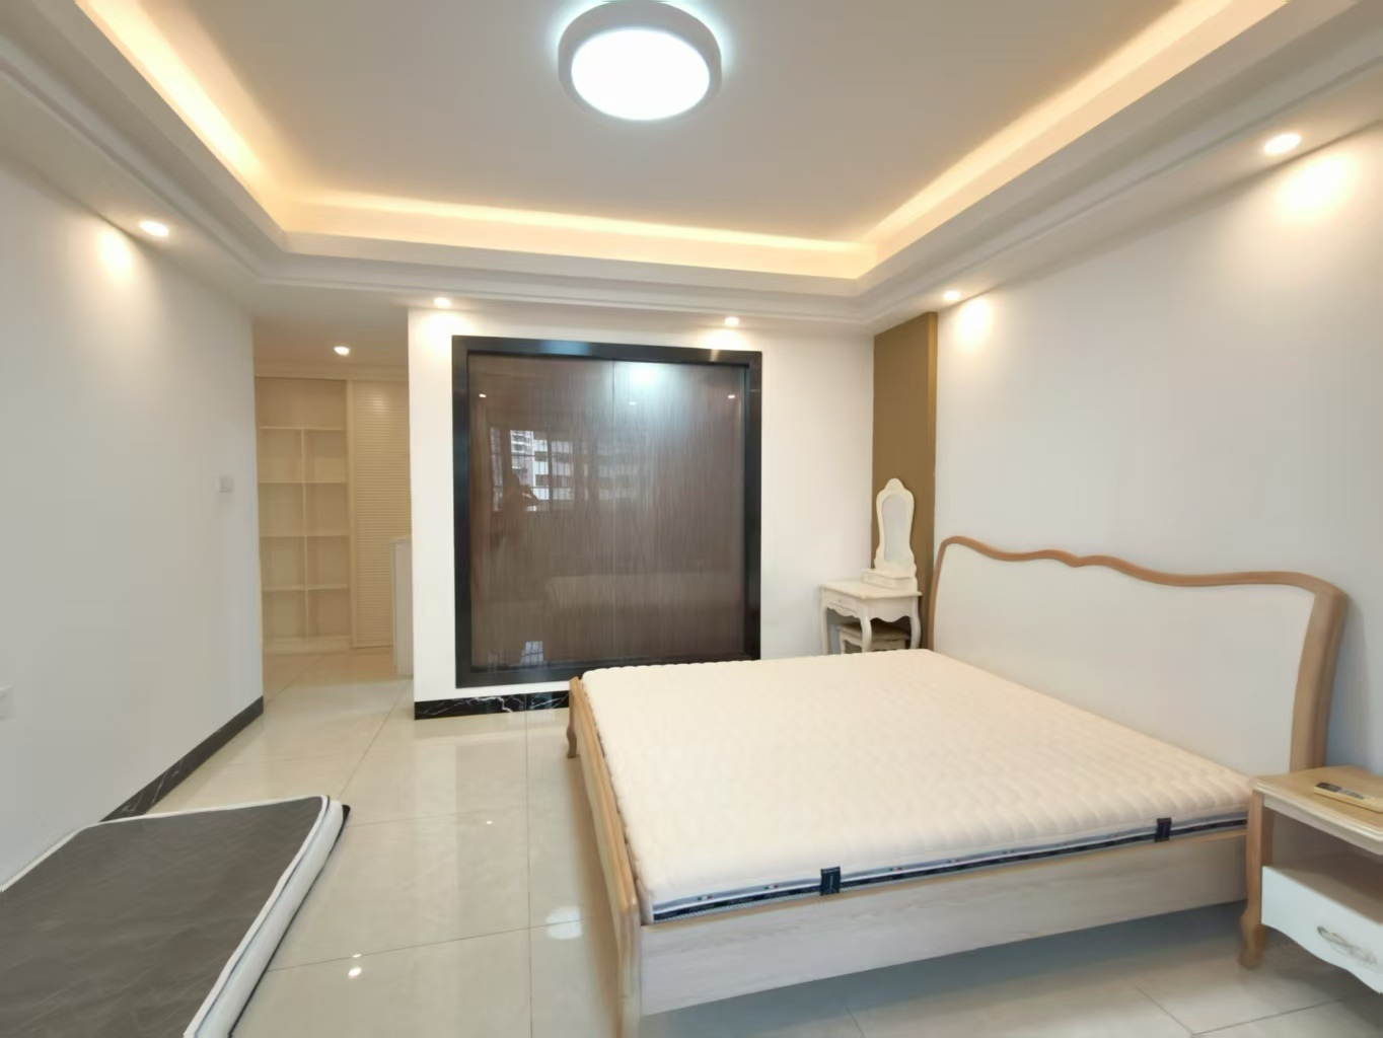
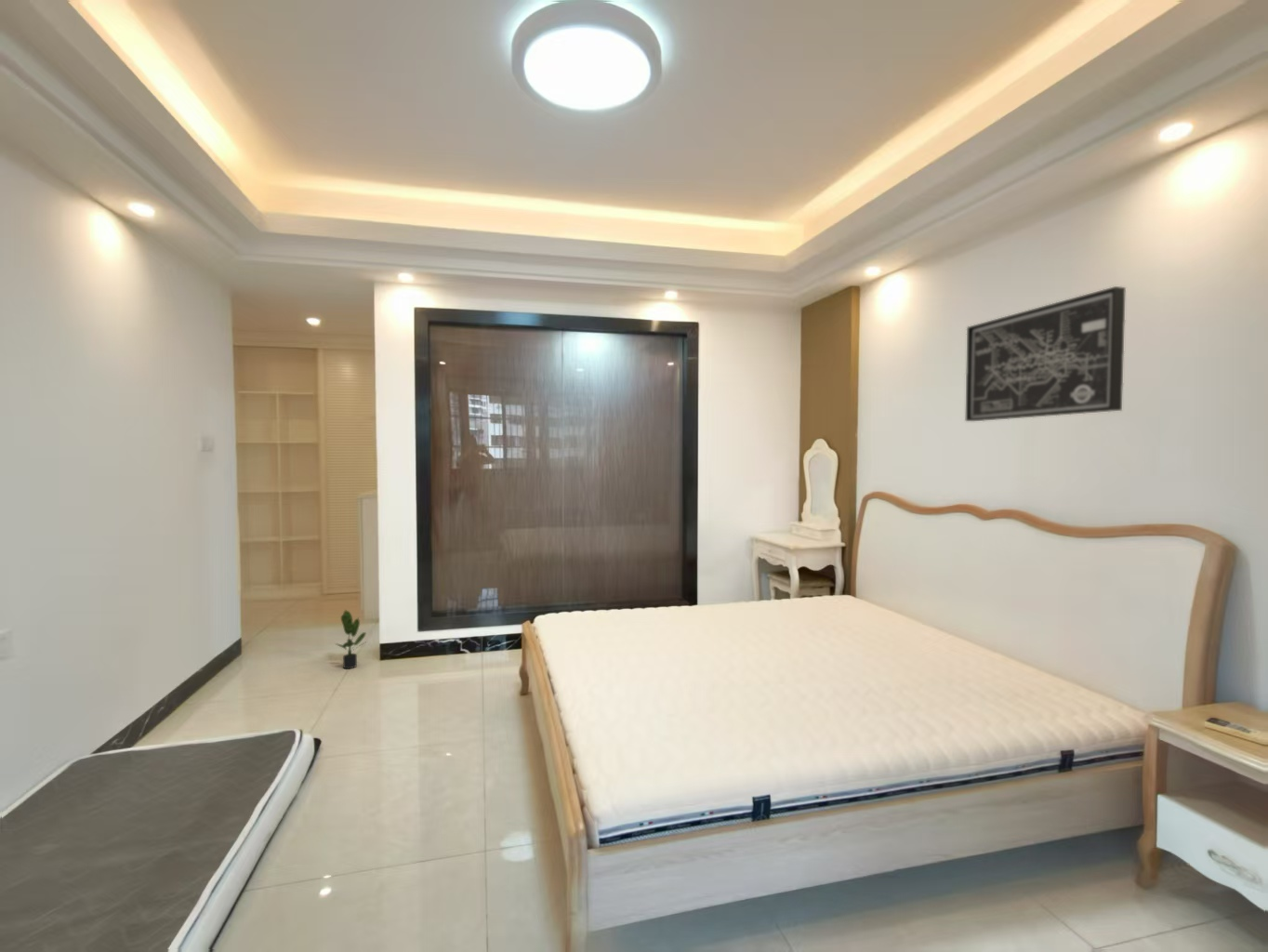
+ potted plant (350, 640)
+ wall art (1034, 363)
